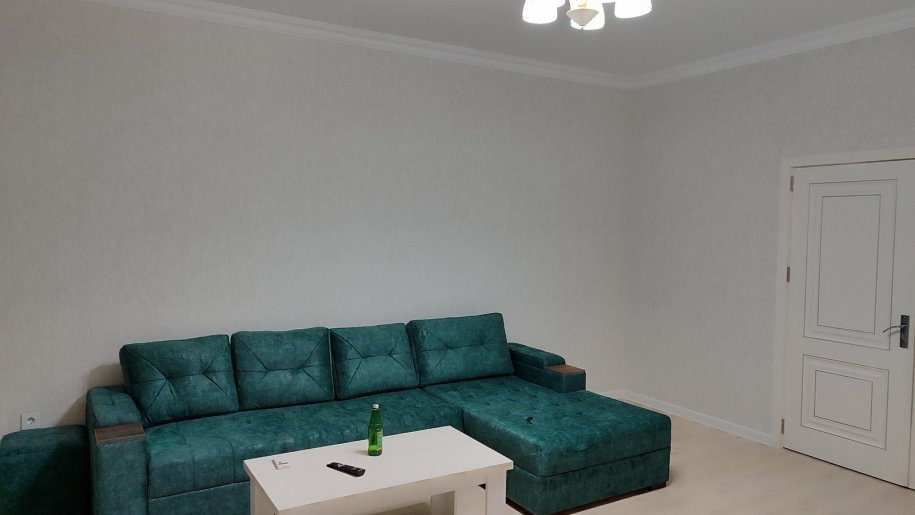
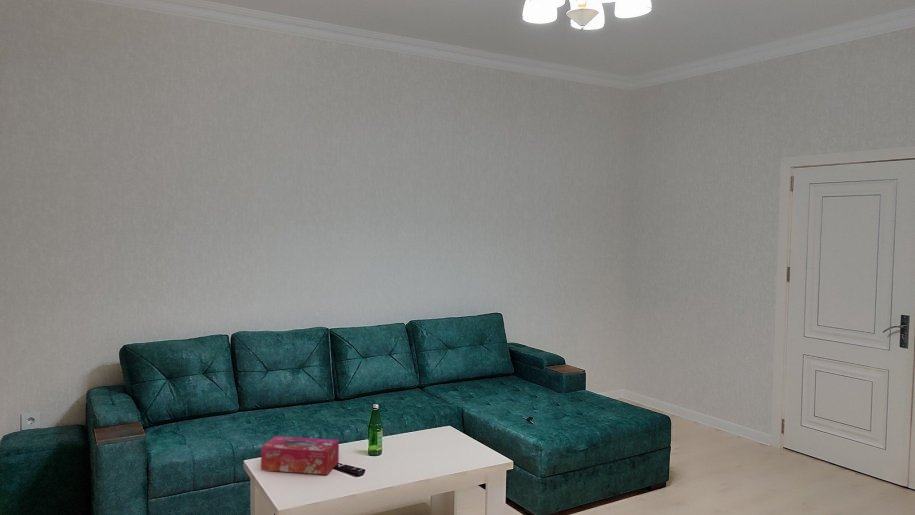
+ tissue box (300, 454)
